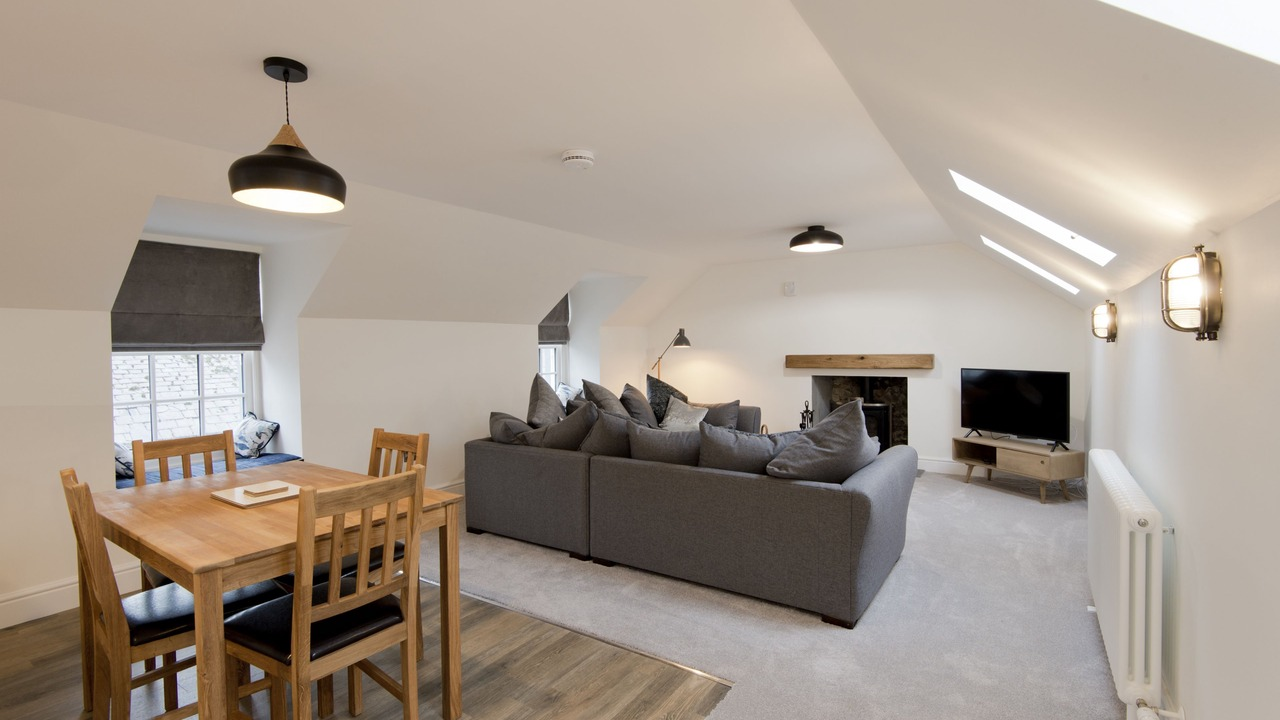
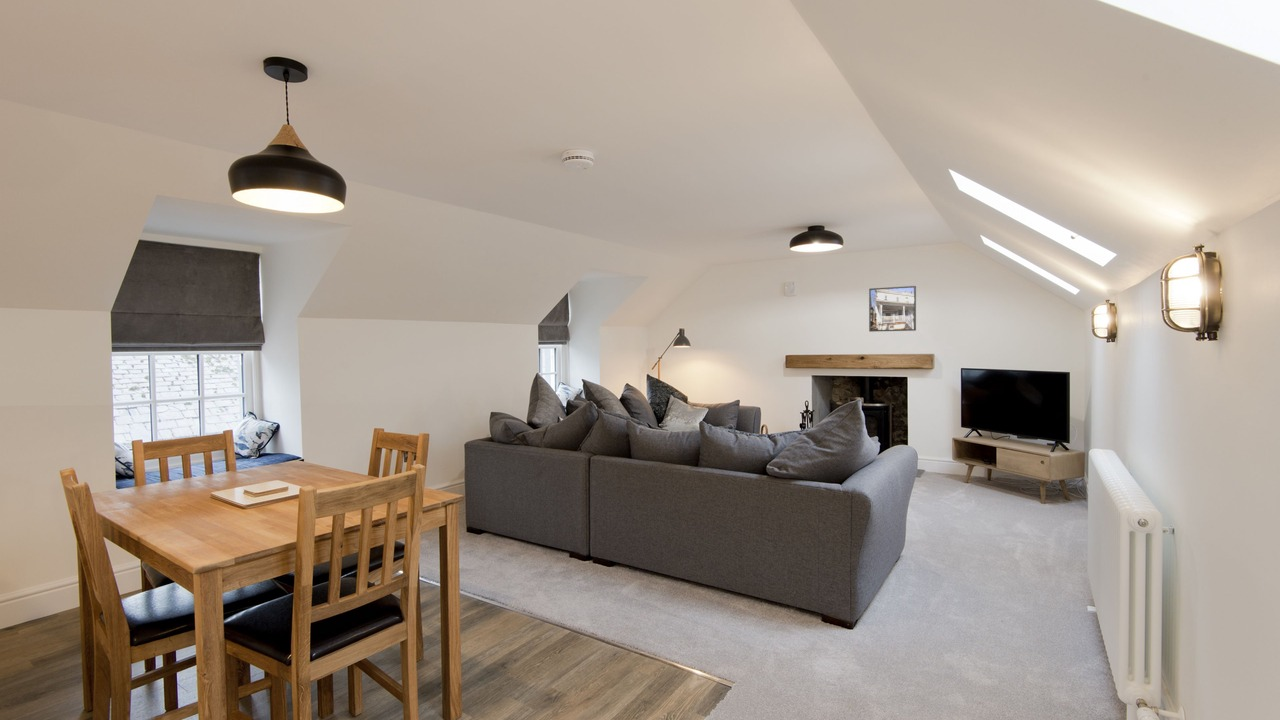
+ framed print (892, 309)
